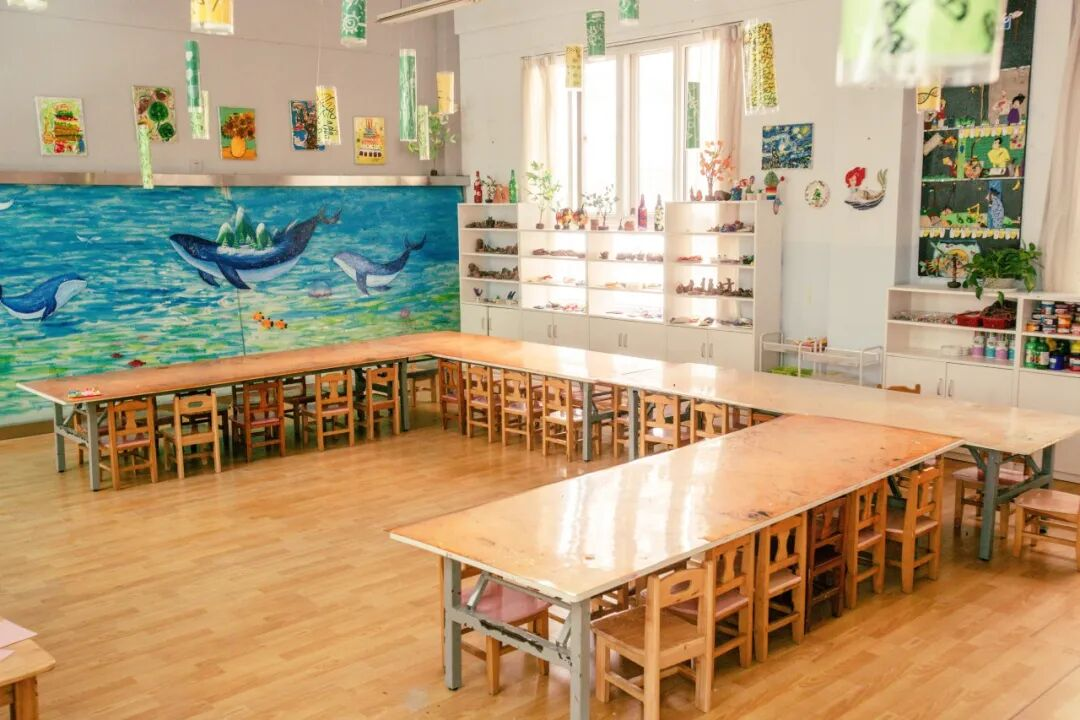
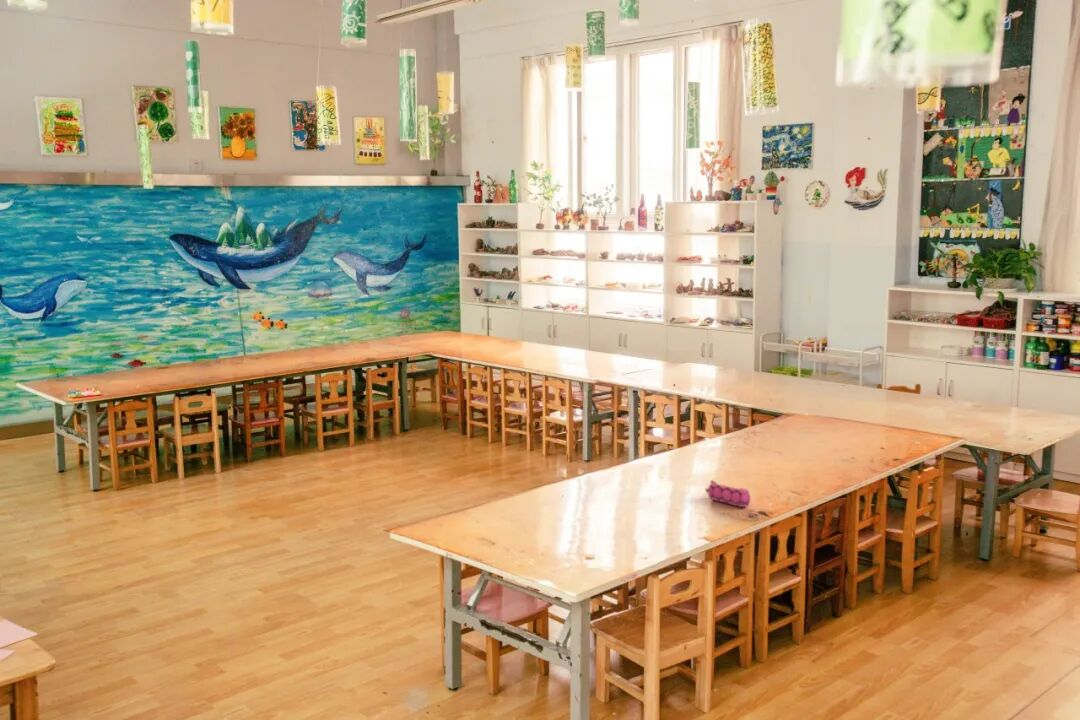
+ pencil case (728, 493)
